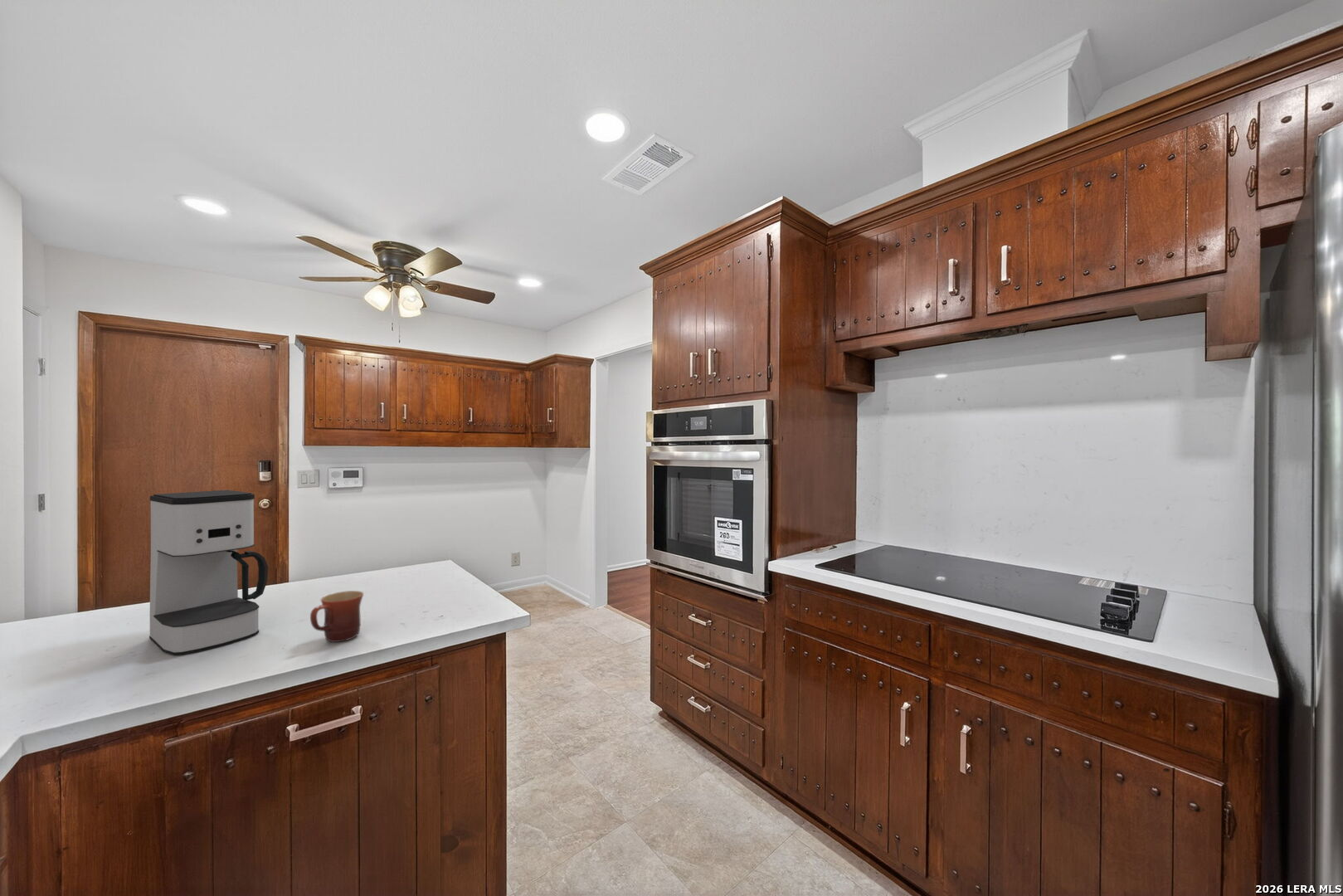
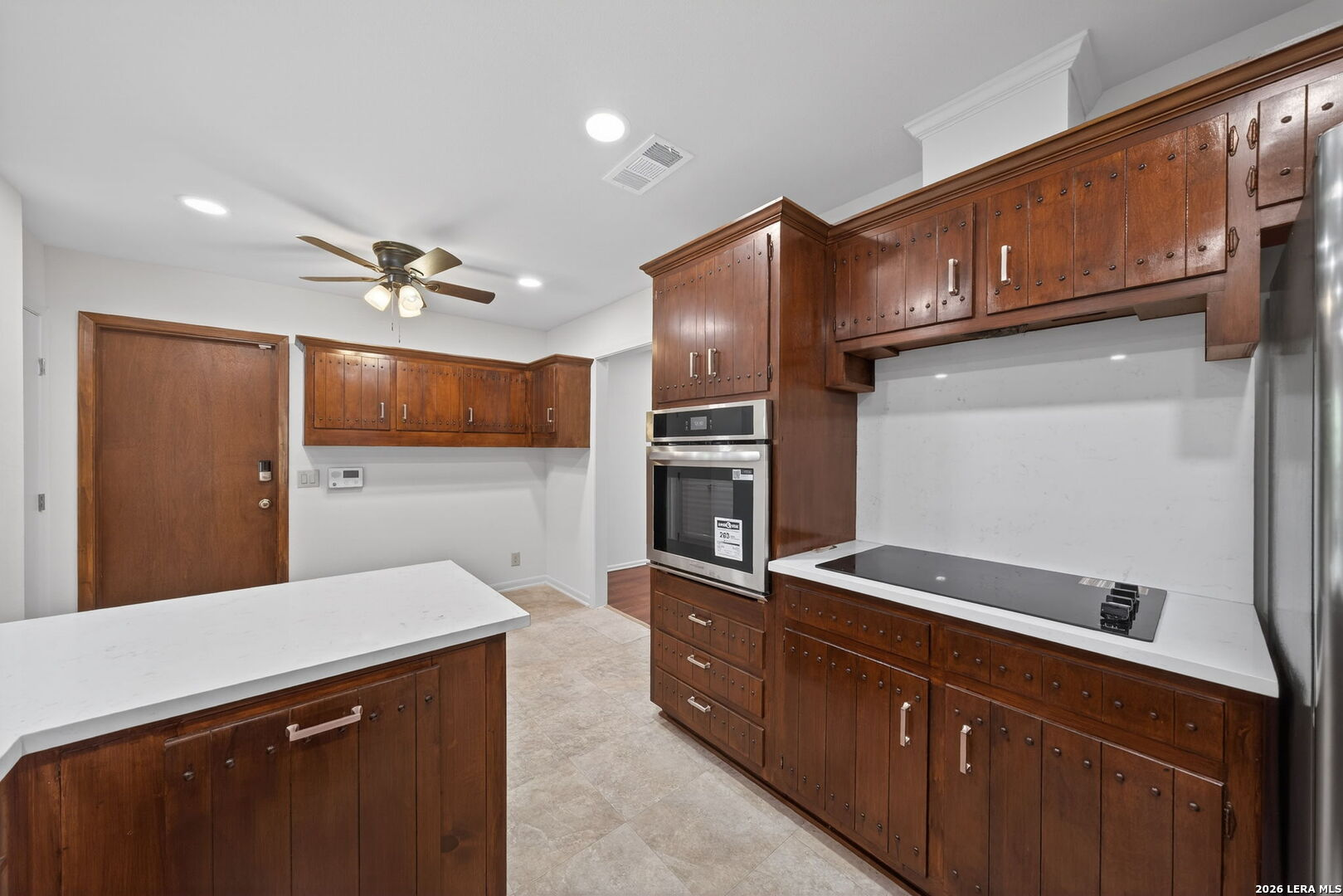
- mug (336, 619)
- coffee maker (215, 563)
